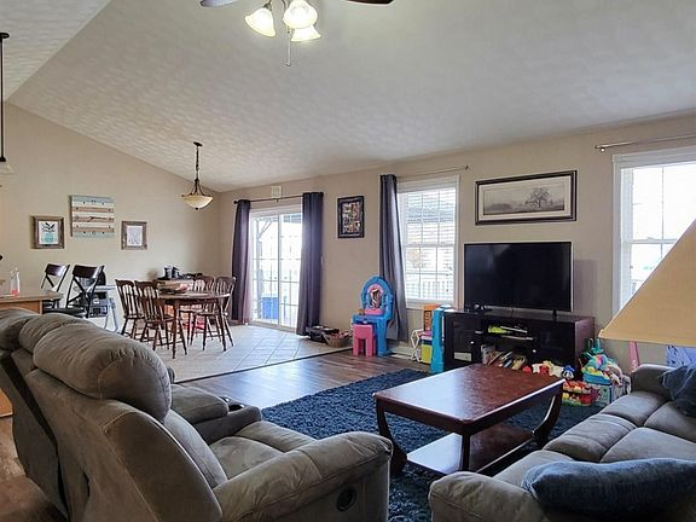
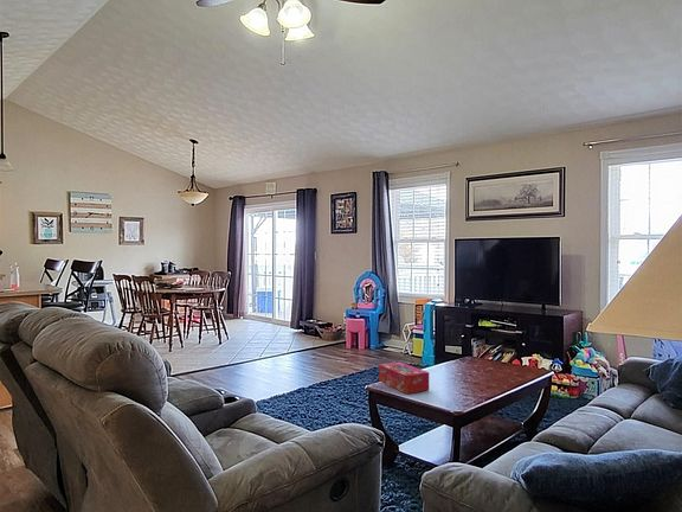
+ tissue box (403, 377)
